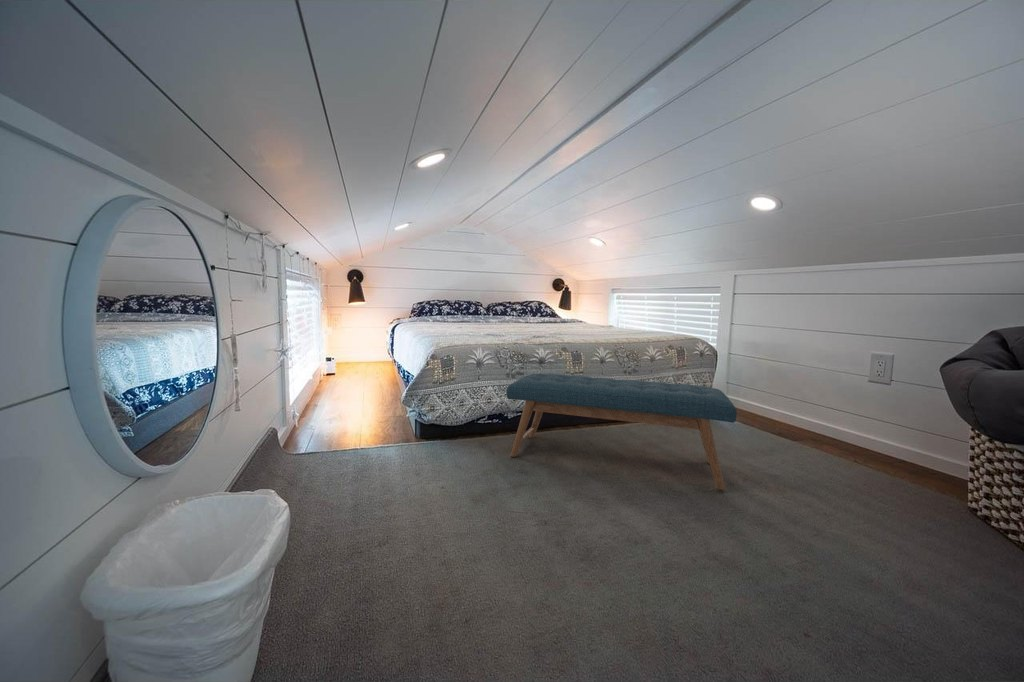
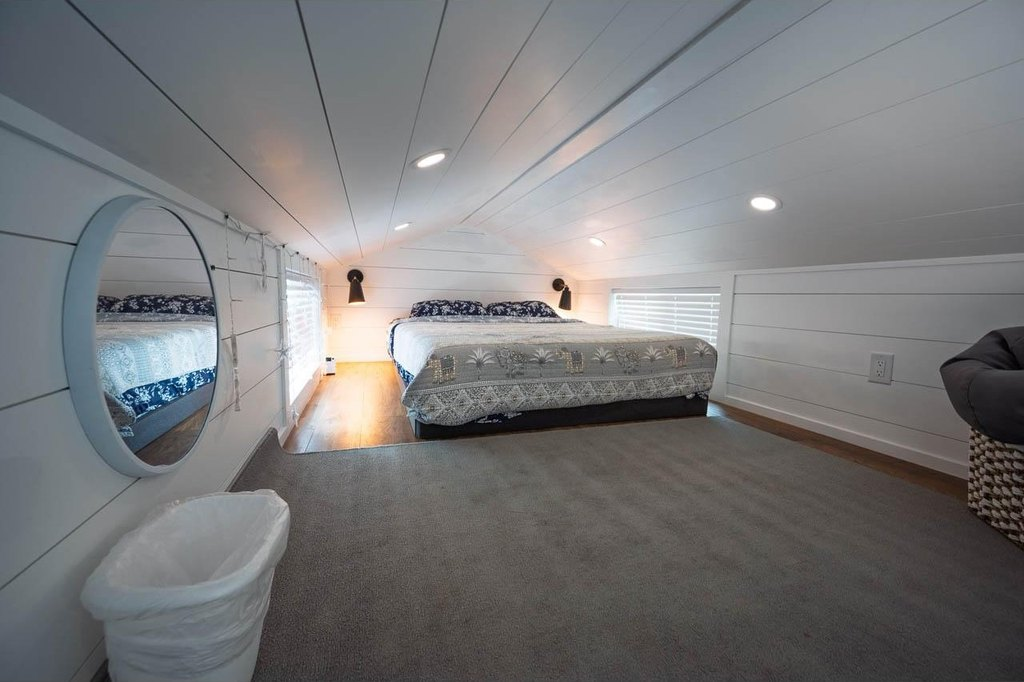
- bench (613, 419)
